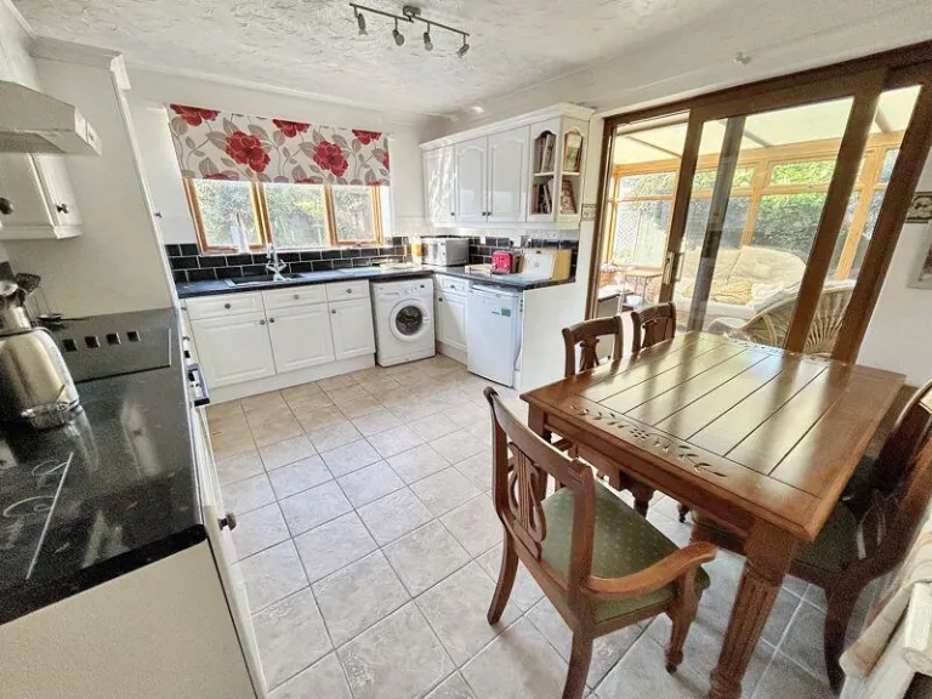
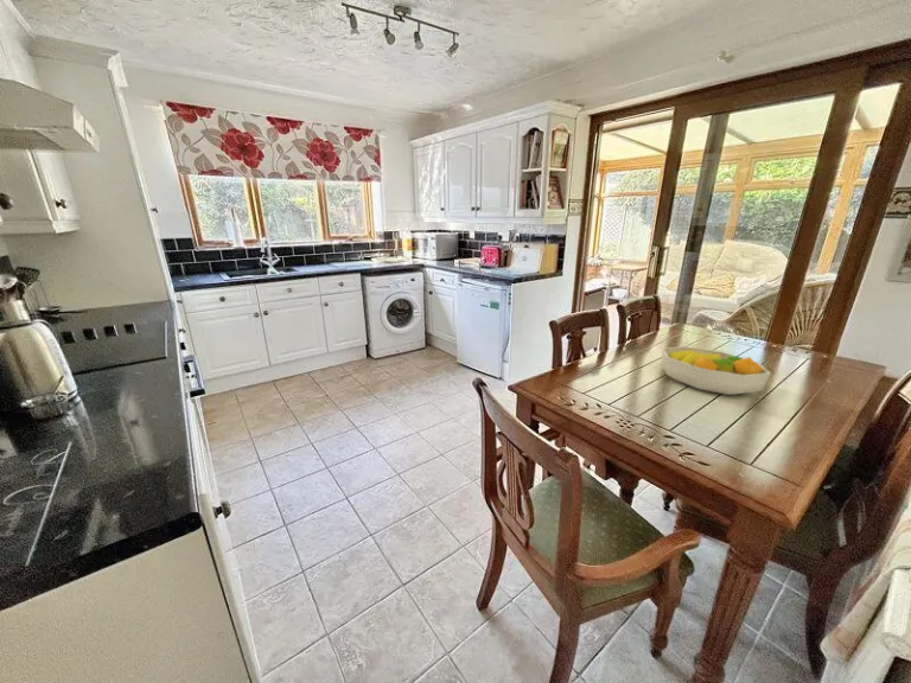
+ fruit bowl (709, 365)
